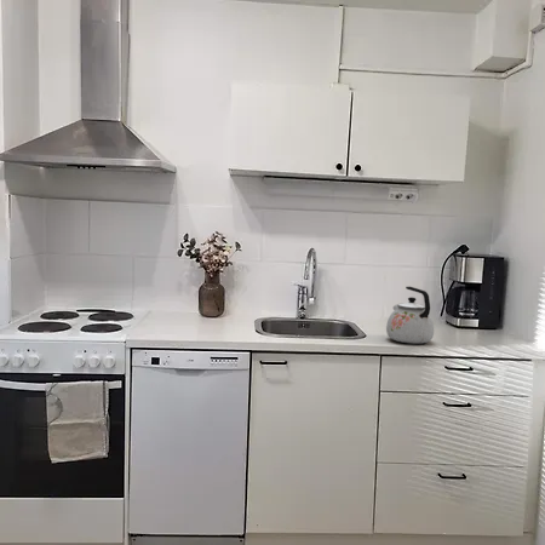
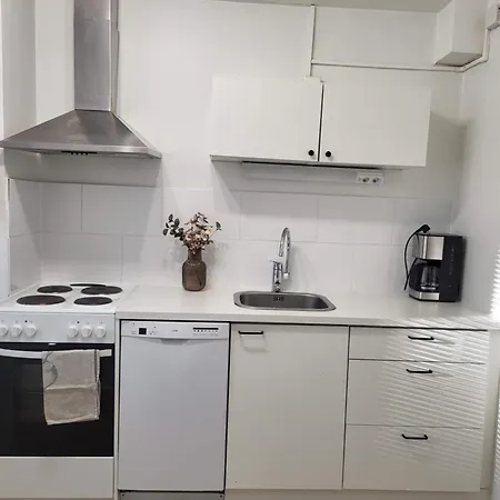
- kettle (409, 314)
